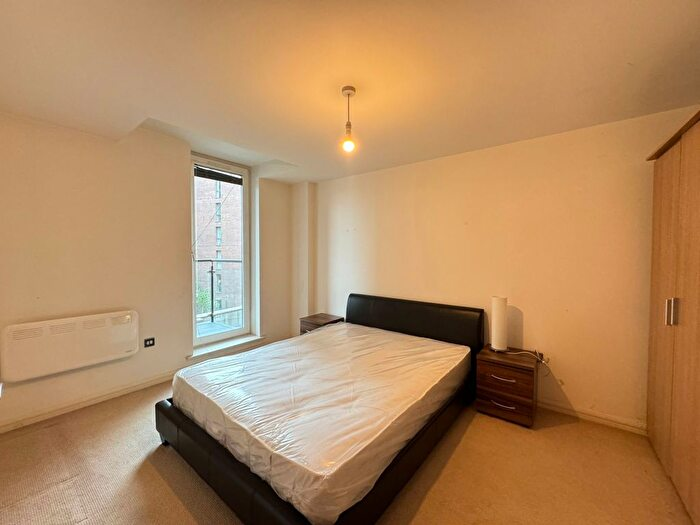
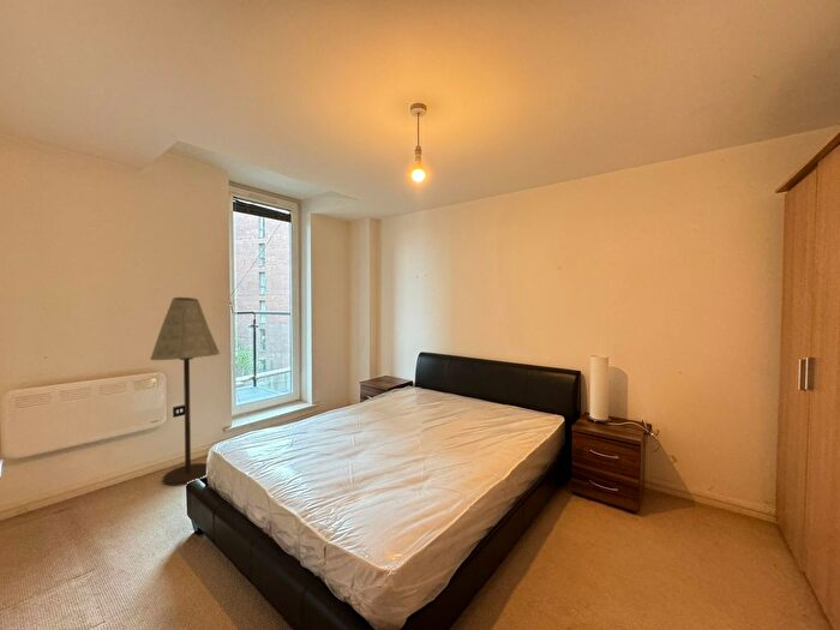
+ floor lamp (186, 386)
